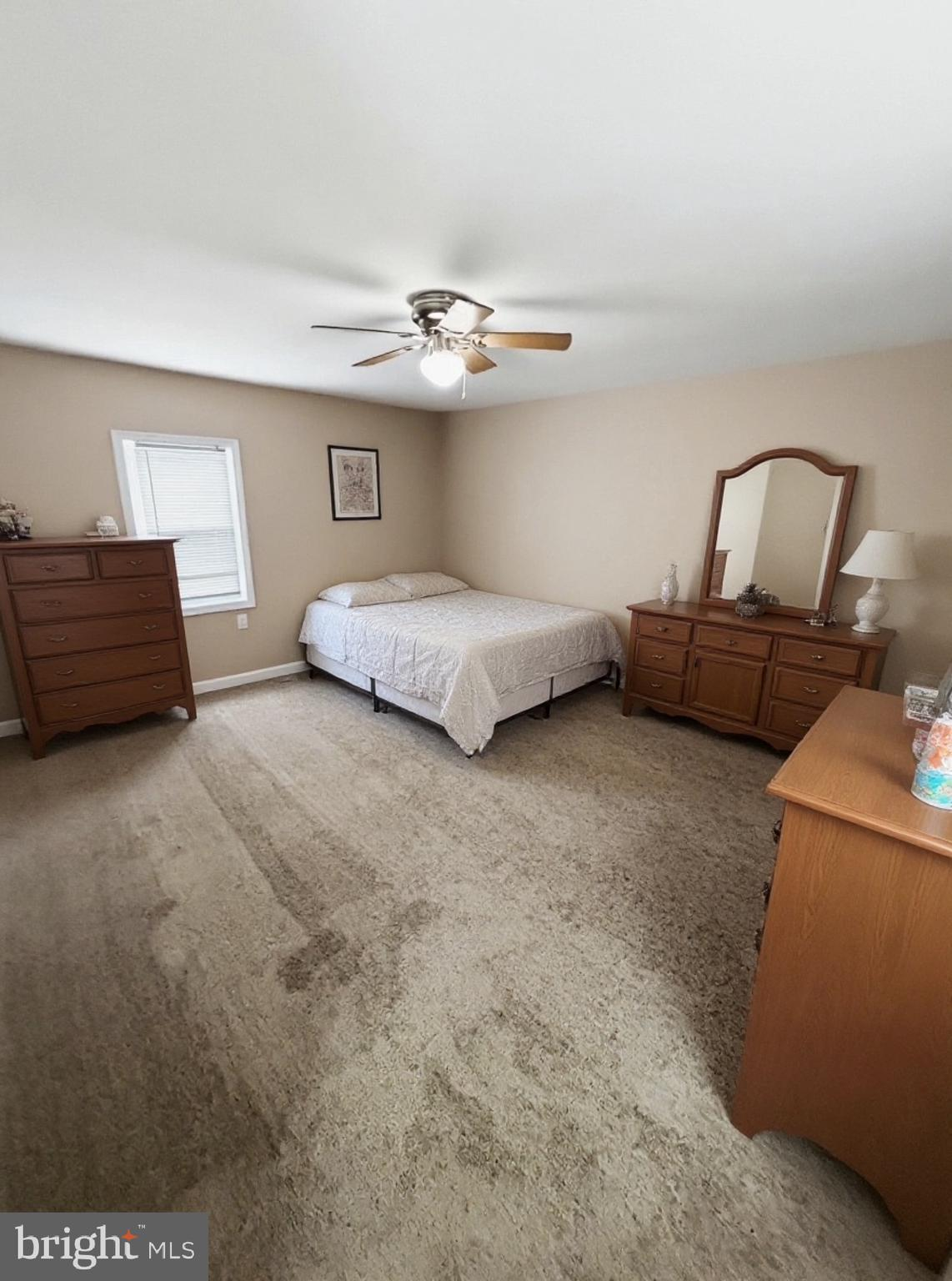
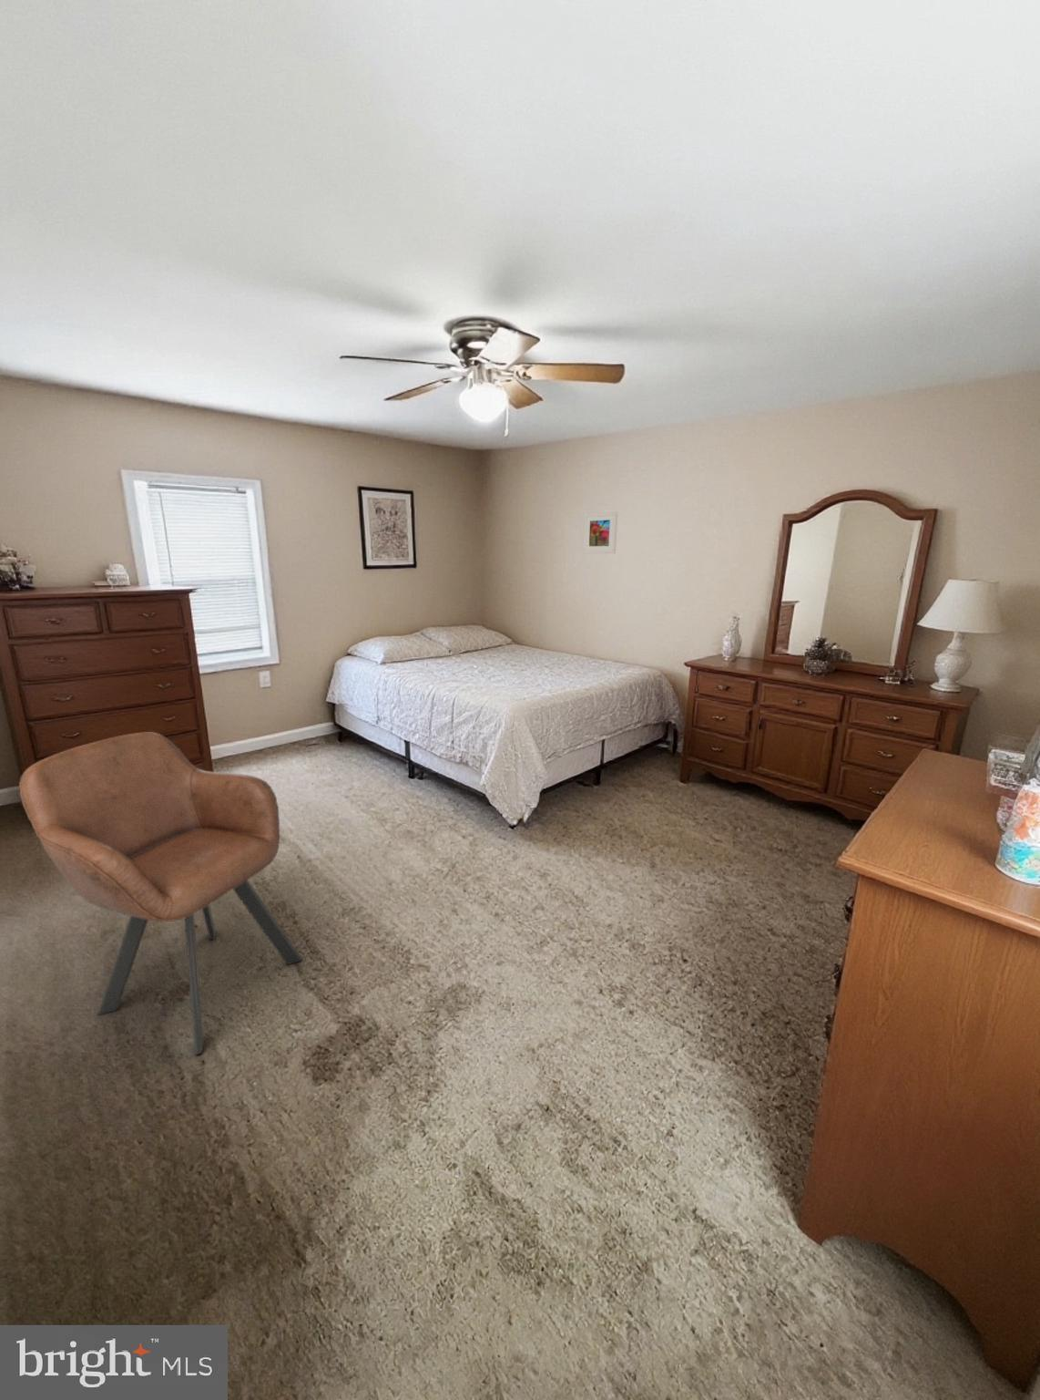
+ armchair (176, 873)
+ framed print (600, 533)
